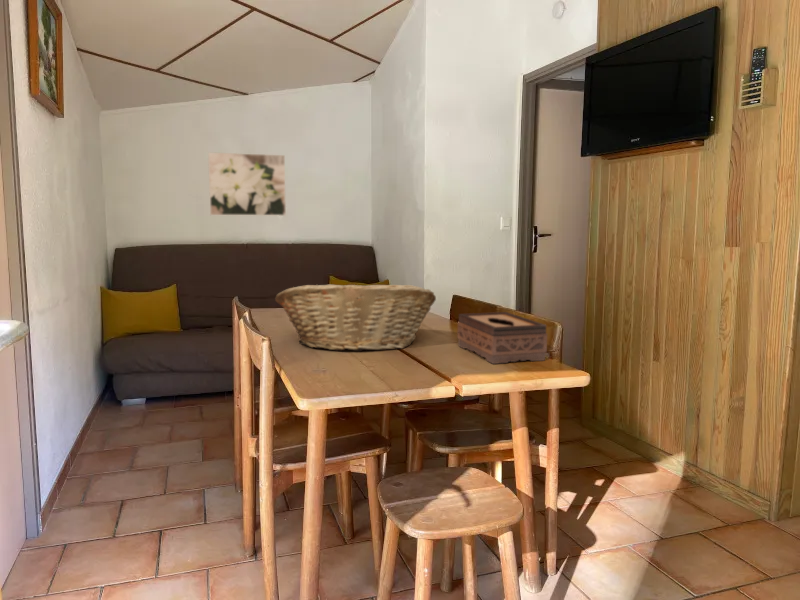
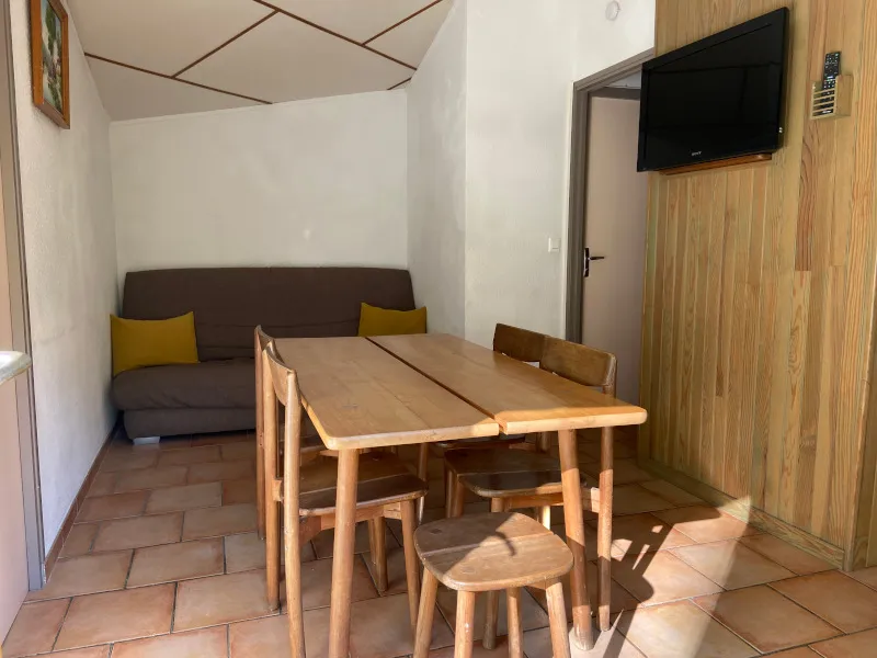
- tissue box (499, 336)
- fruit basket (356, 311)
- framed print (247, 184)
